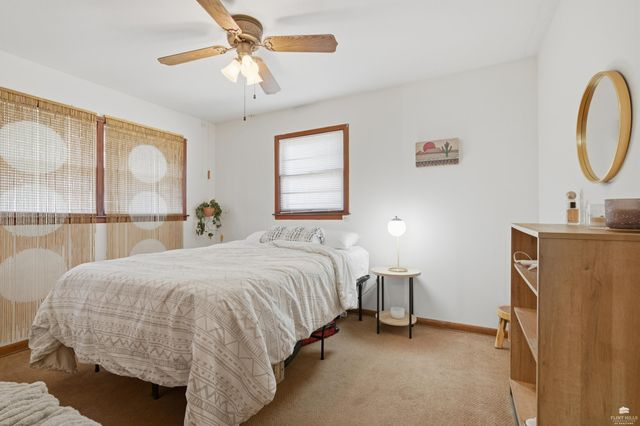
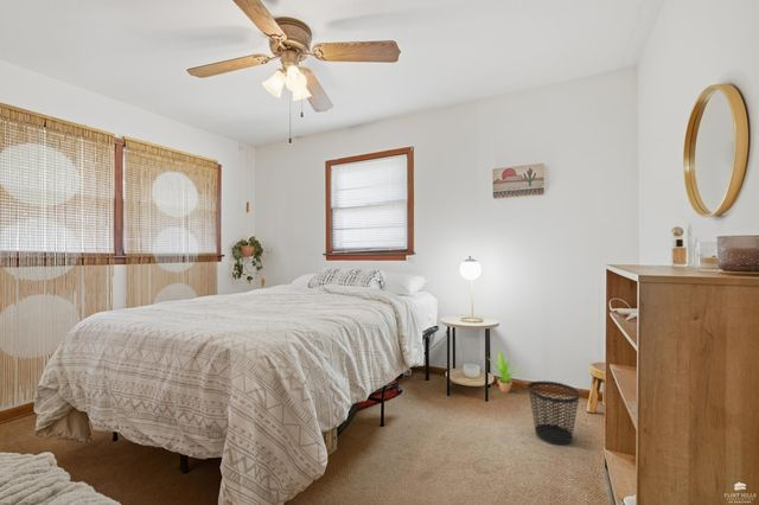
+ potted plant (505, 373)
+ wastebasket (551, 413)
